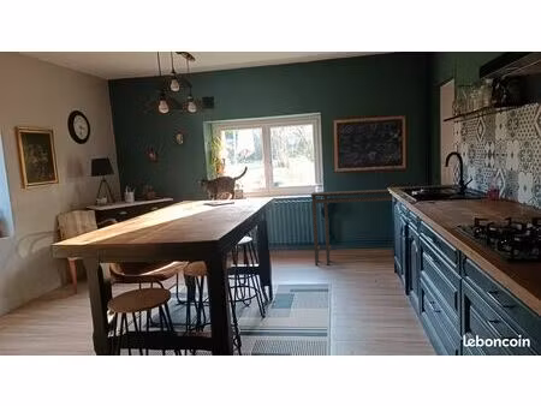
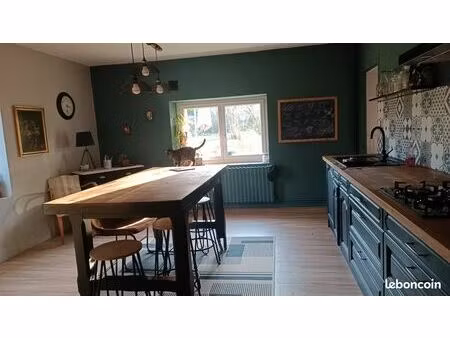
- console table (369, 201)
